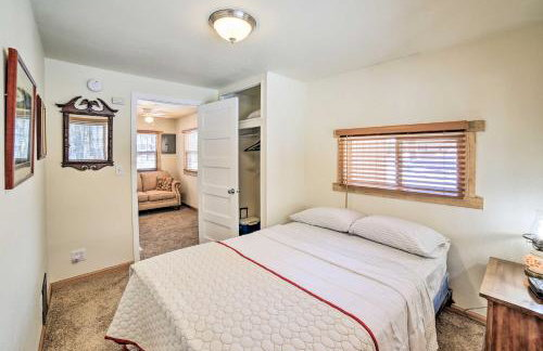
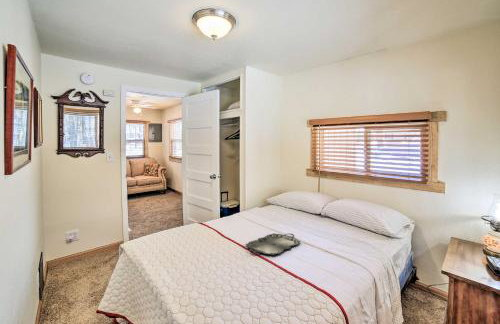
+ serving tray (273, 243)
